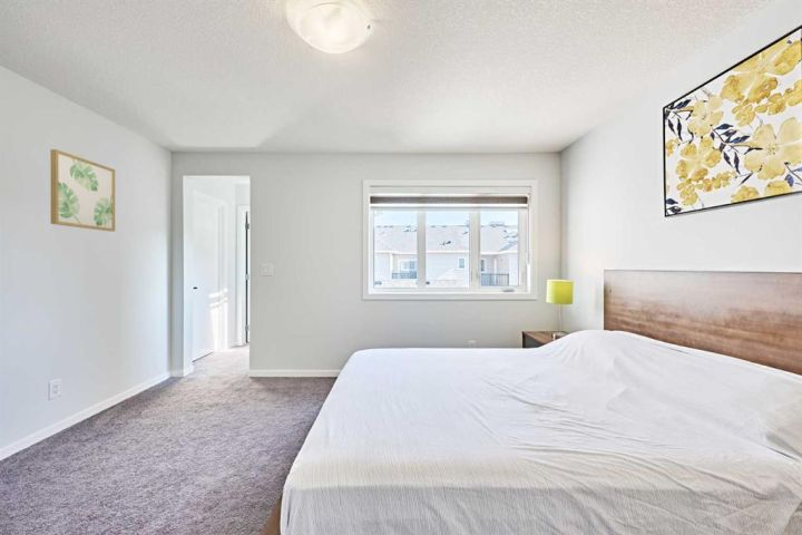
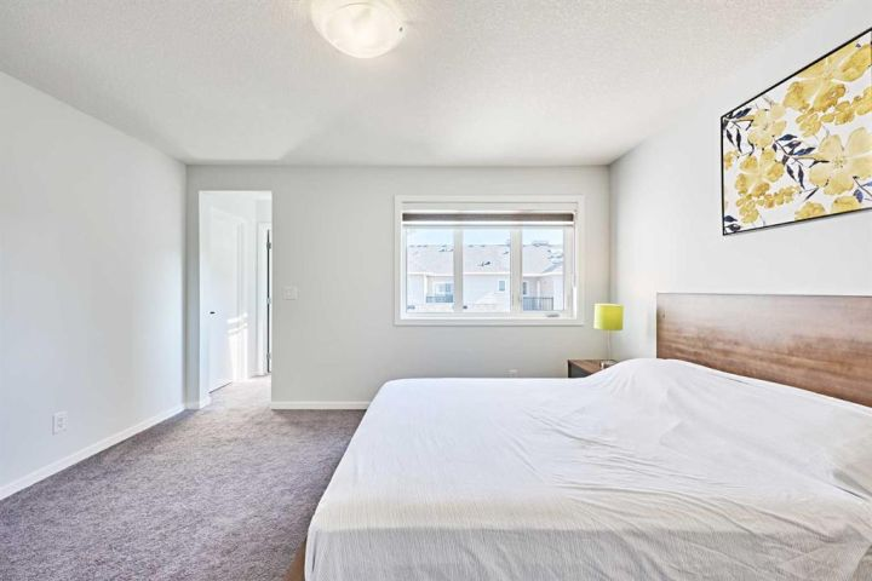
- wall art (86, 194)
